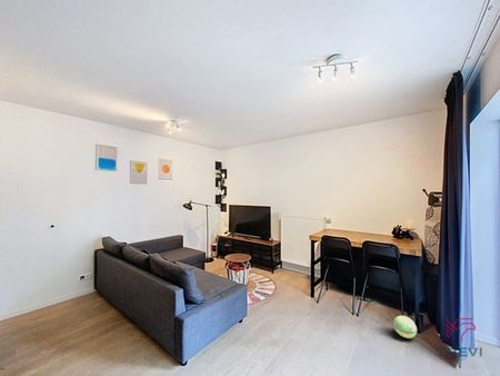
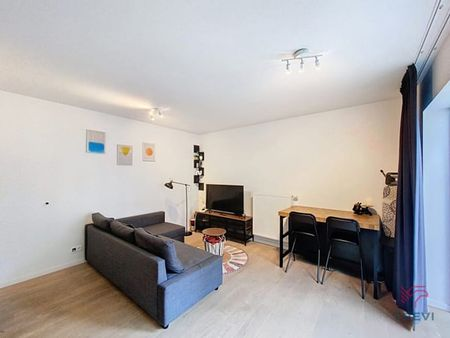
- ball (404, 326)
